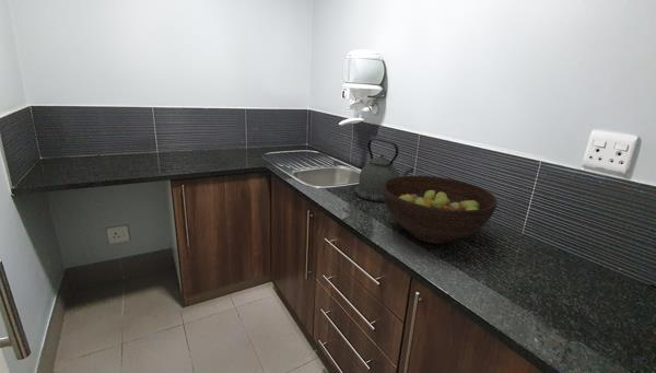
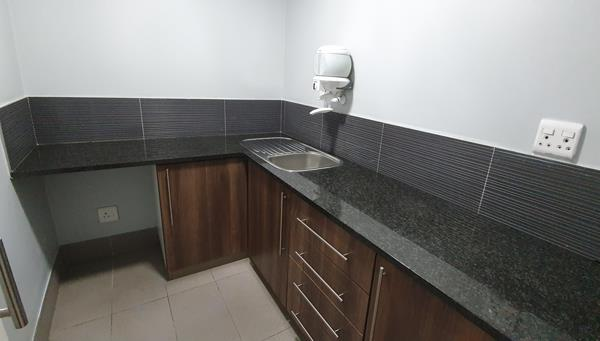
- kettle (383, 168)
- fruit bowl (433, 213)
